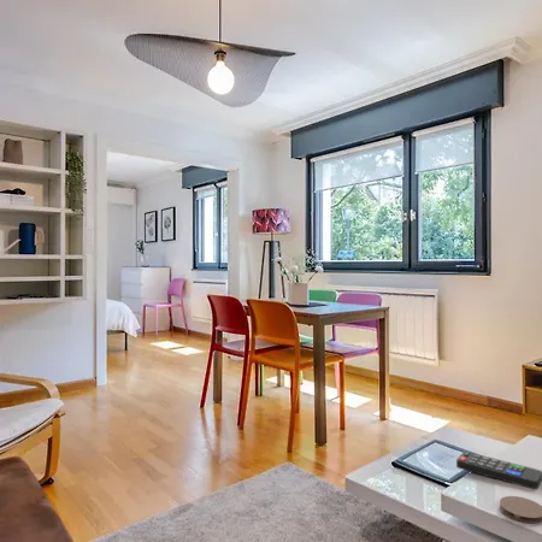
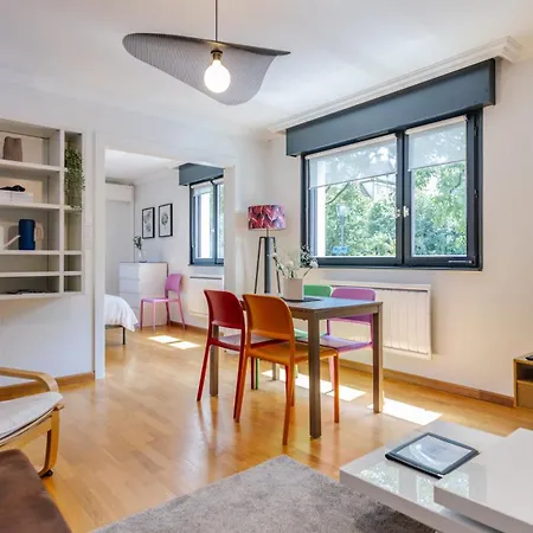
- coaster (522, 508)
- remote control (497, 469)
